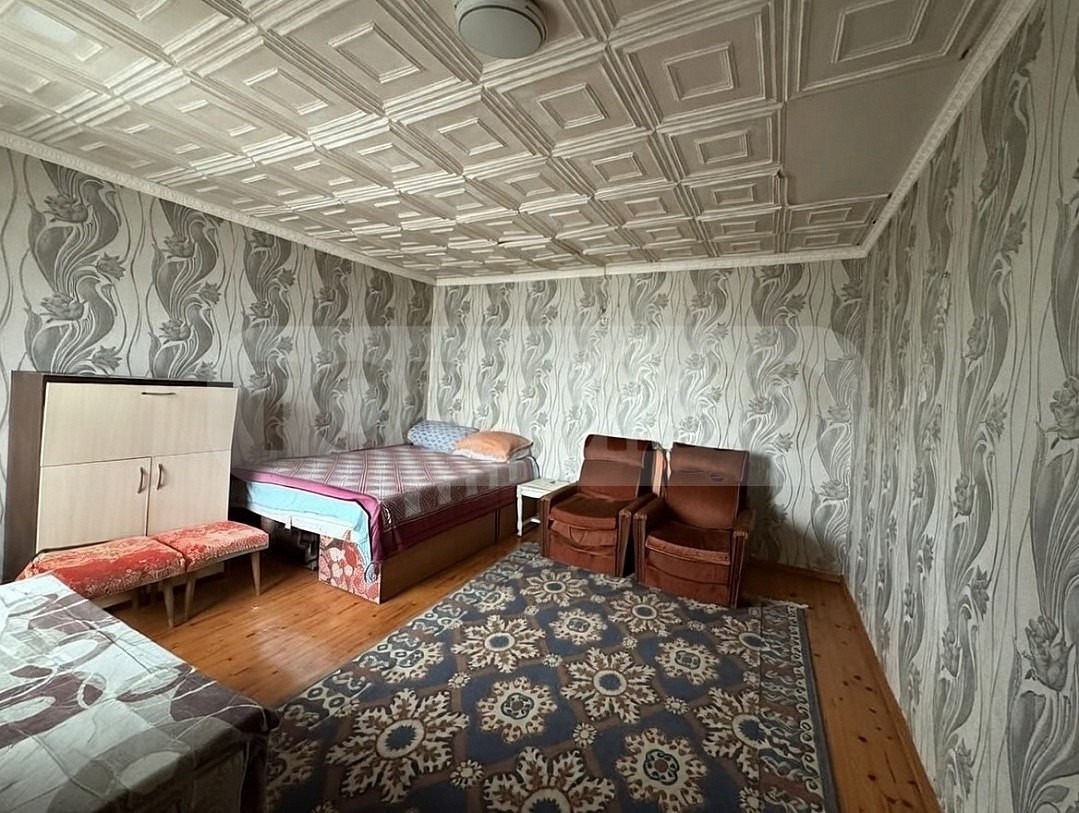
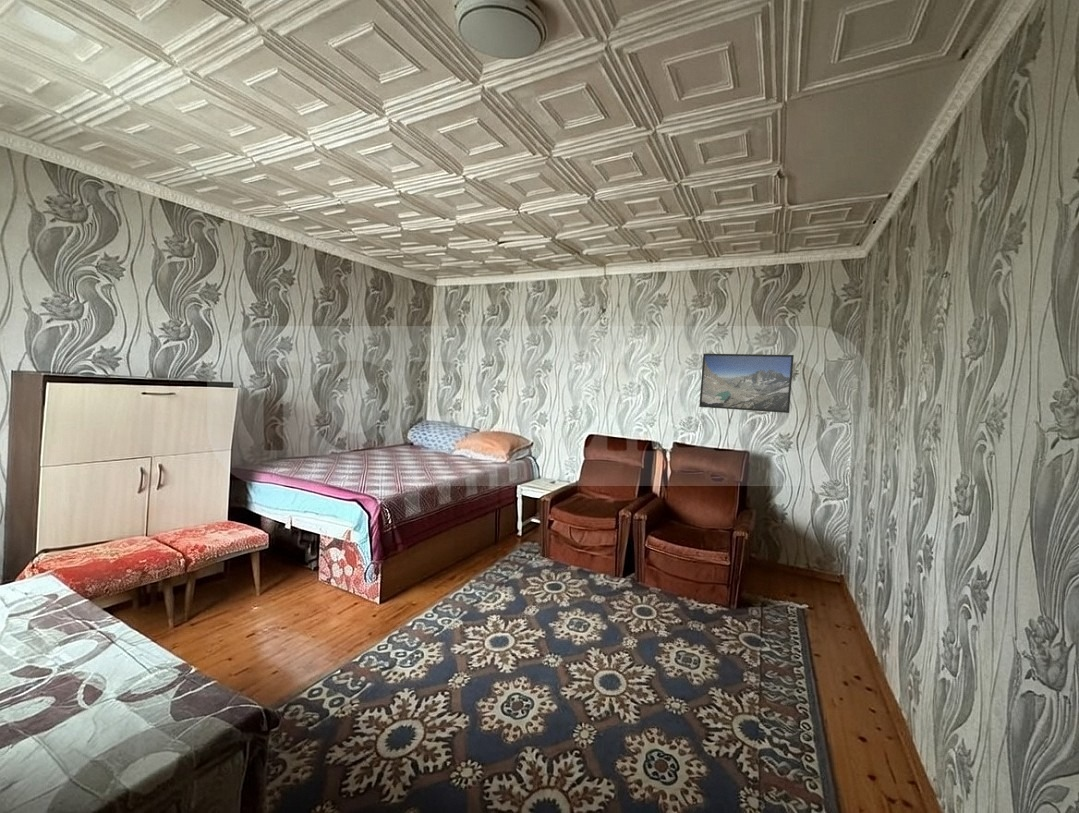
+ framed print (744, 382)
